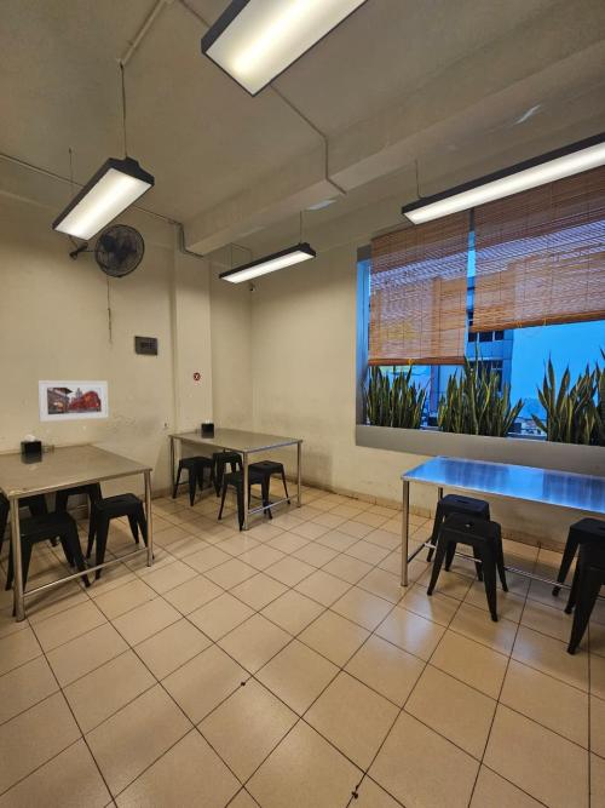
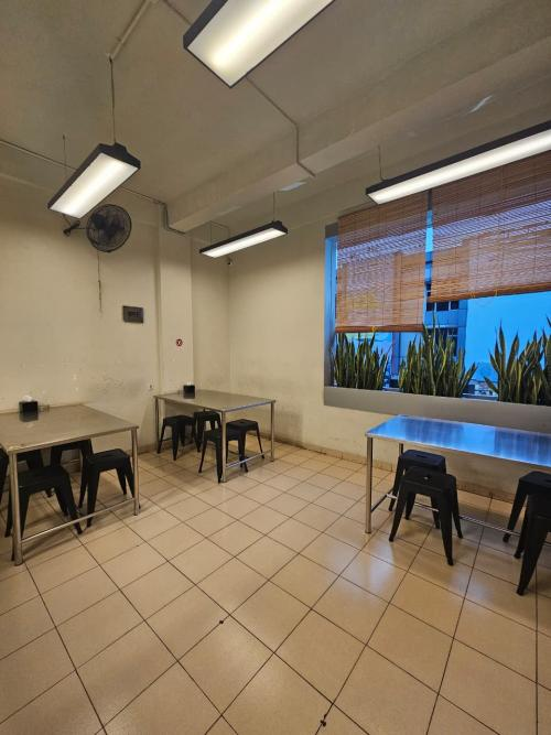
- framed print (75, 400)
